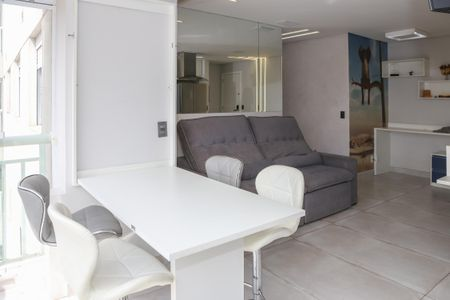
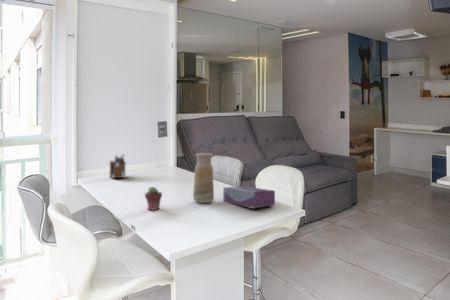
+ desk organizer (117, 166)
+ potted succulent (153, 197)
+ vase (203, 177)
+ tissue box (248, 196)
